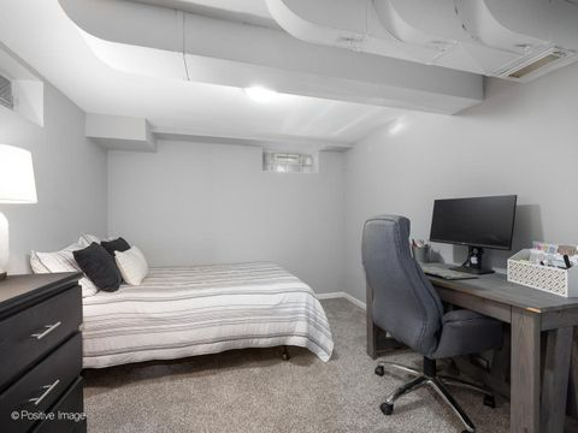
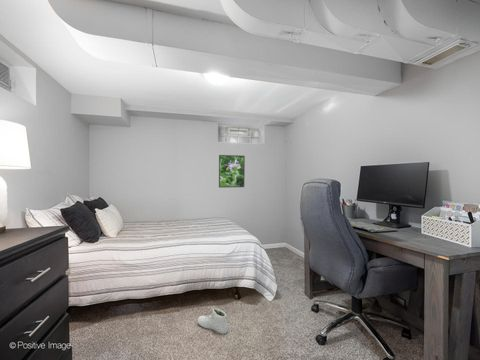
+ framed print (231, 171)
+ sneaker (212, 316)
